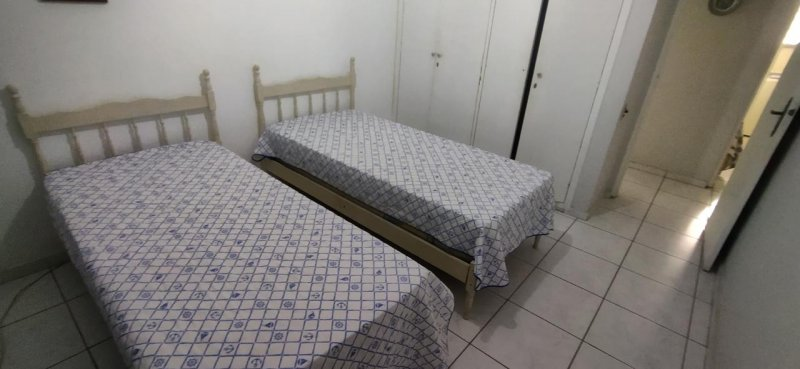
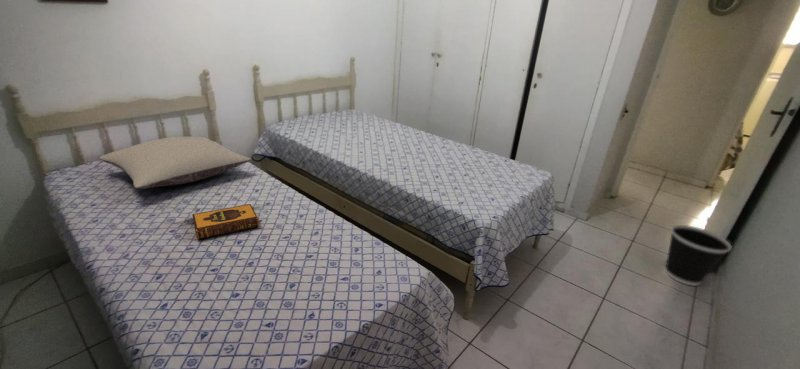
+ pillow (177, 158)
+ wastebasket (691, 257)
+ hardback book (226, 221)
